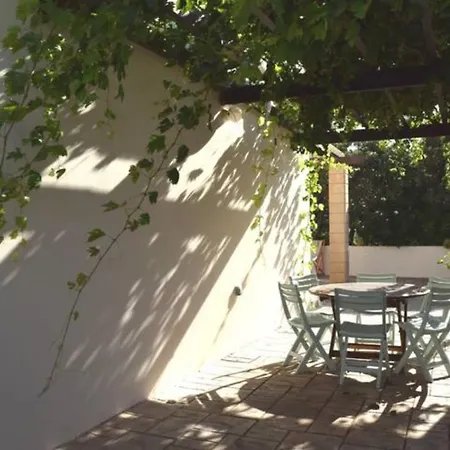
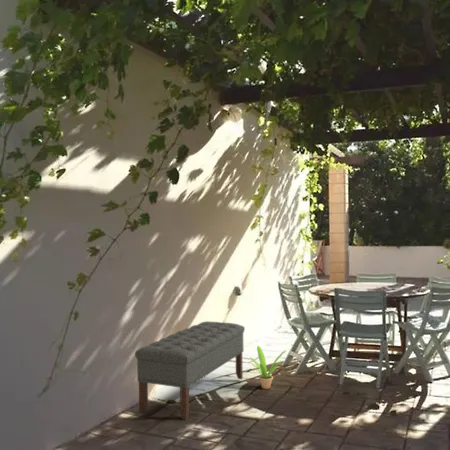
+ potted plant (266, 369)
+ bench (195, 364)
